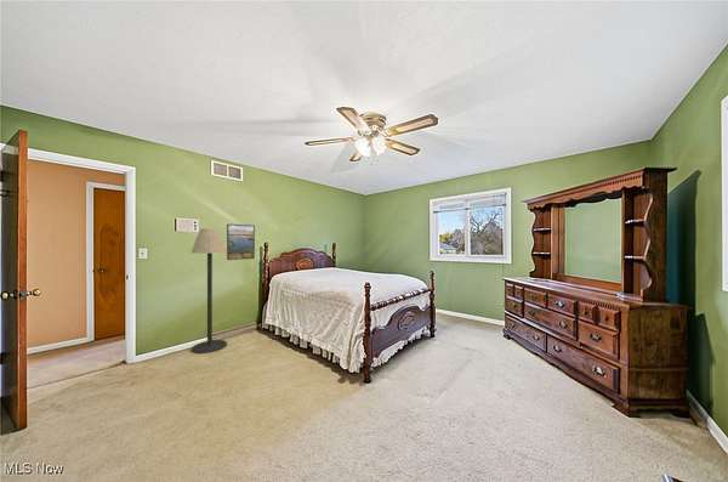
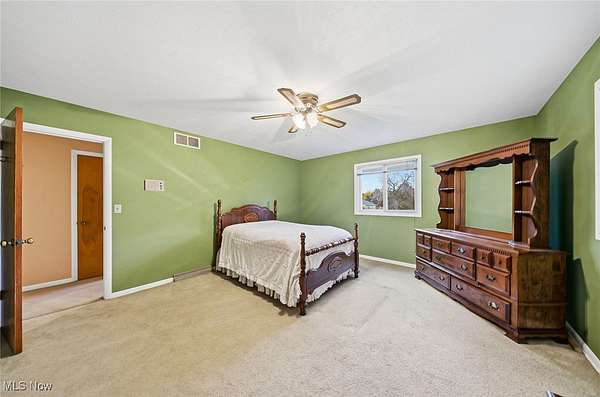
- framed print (240, 242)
- floor lamp (209, 288)
